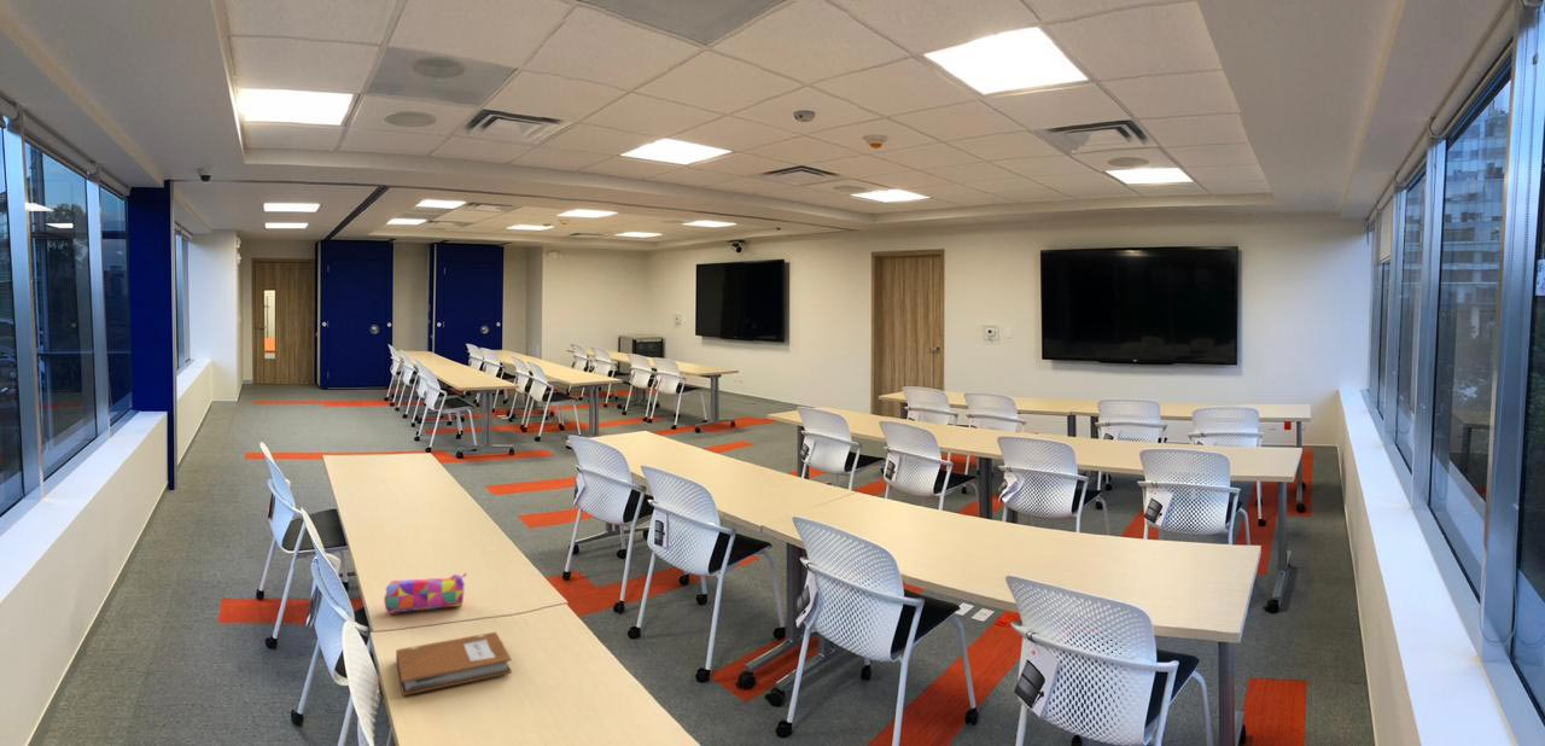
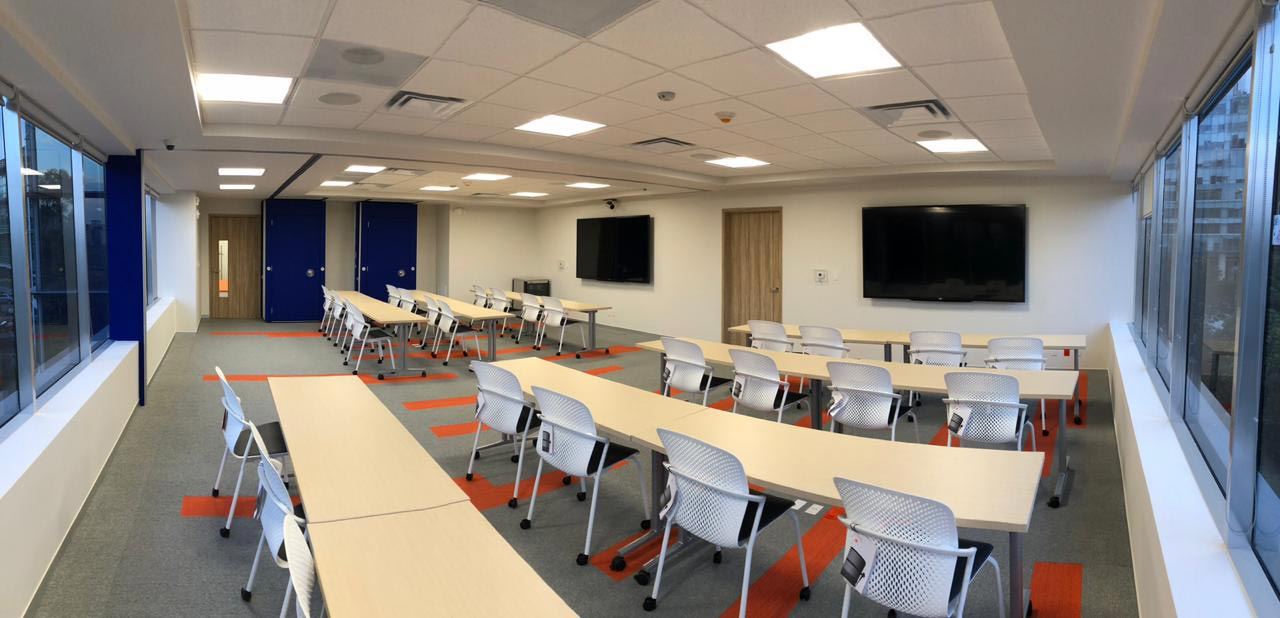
- pencil case (426, 593)
- notebook (455, 659)
